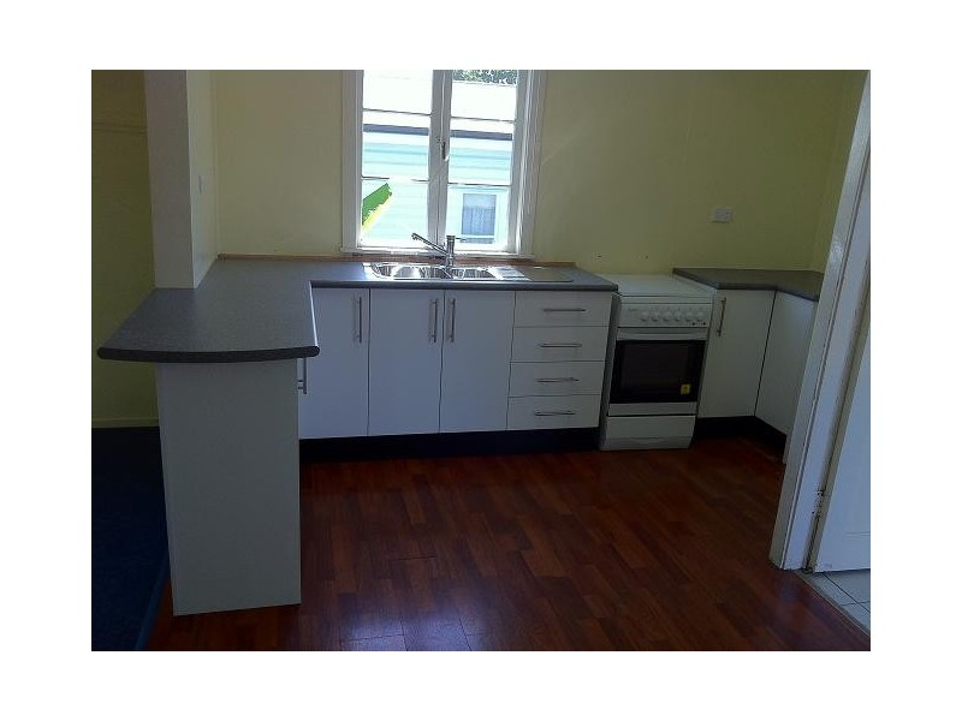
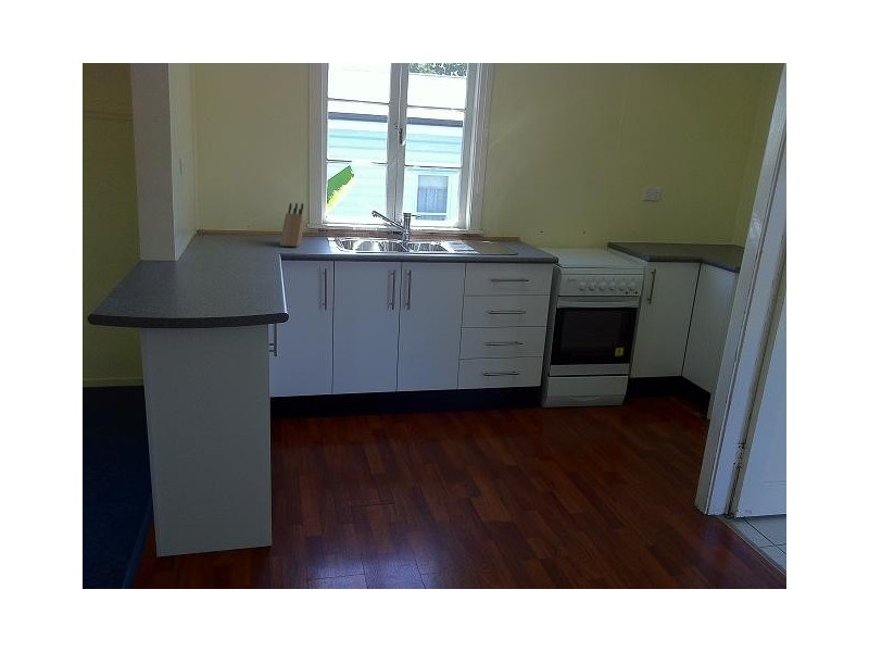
+ knife block (292, 224)
